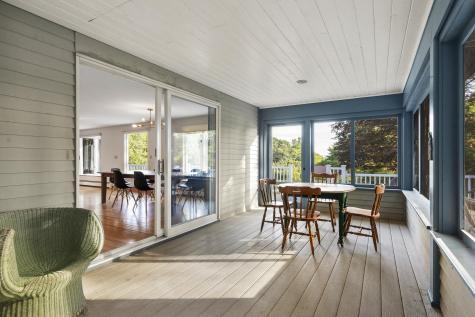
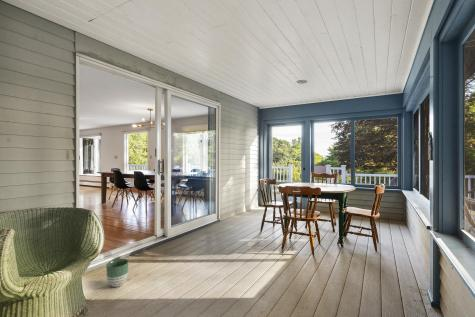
+ planter (117, 274)
